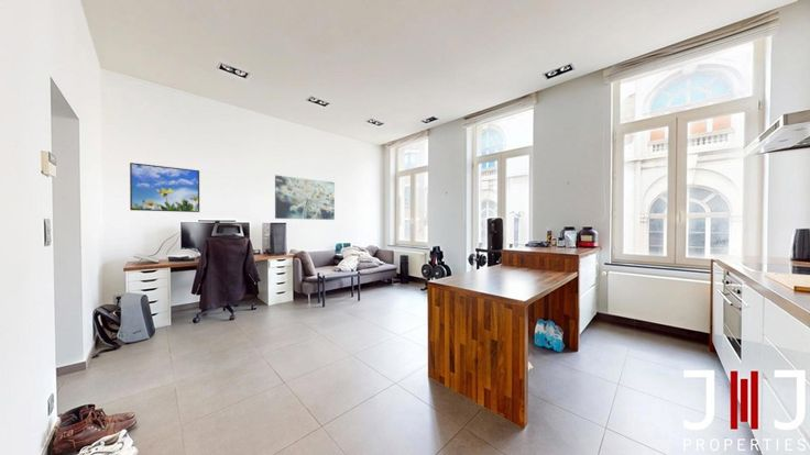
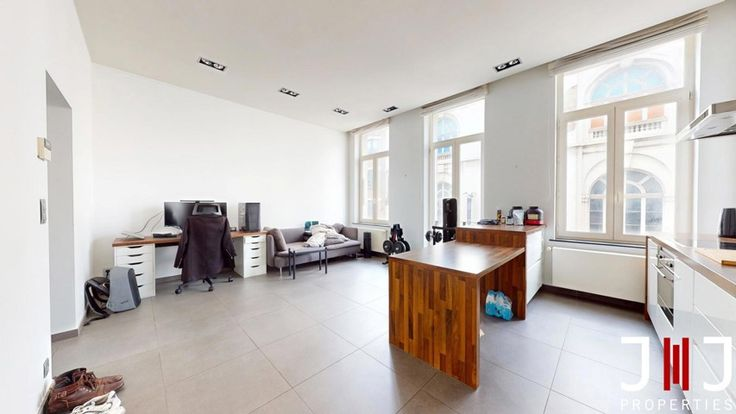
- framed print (166, 189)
- wall art (306, 199)
